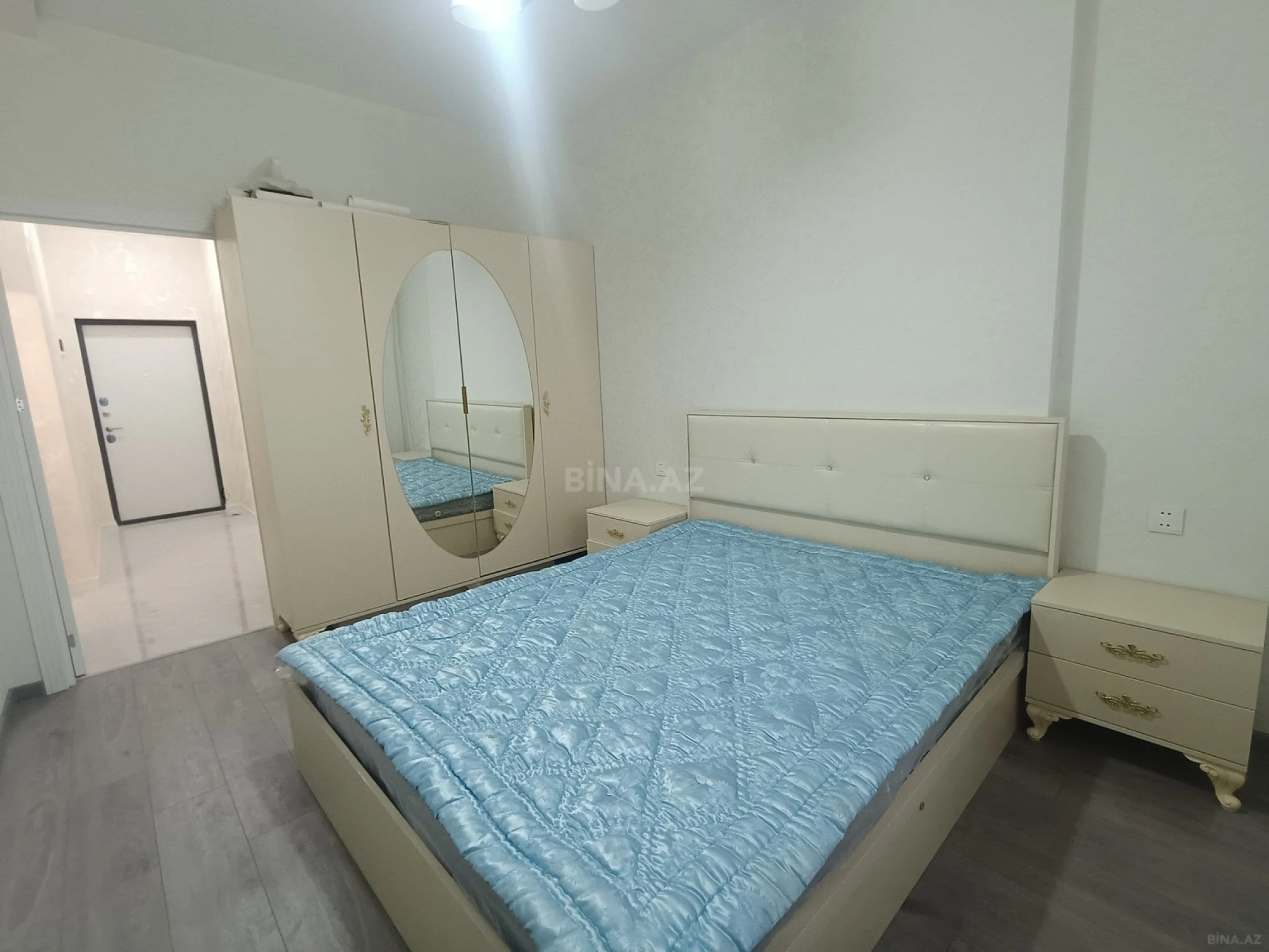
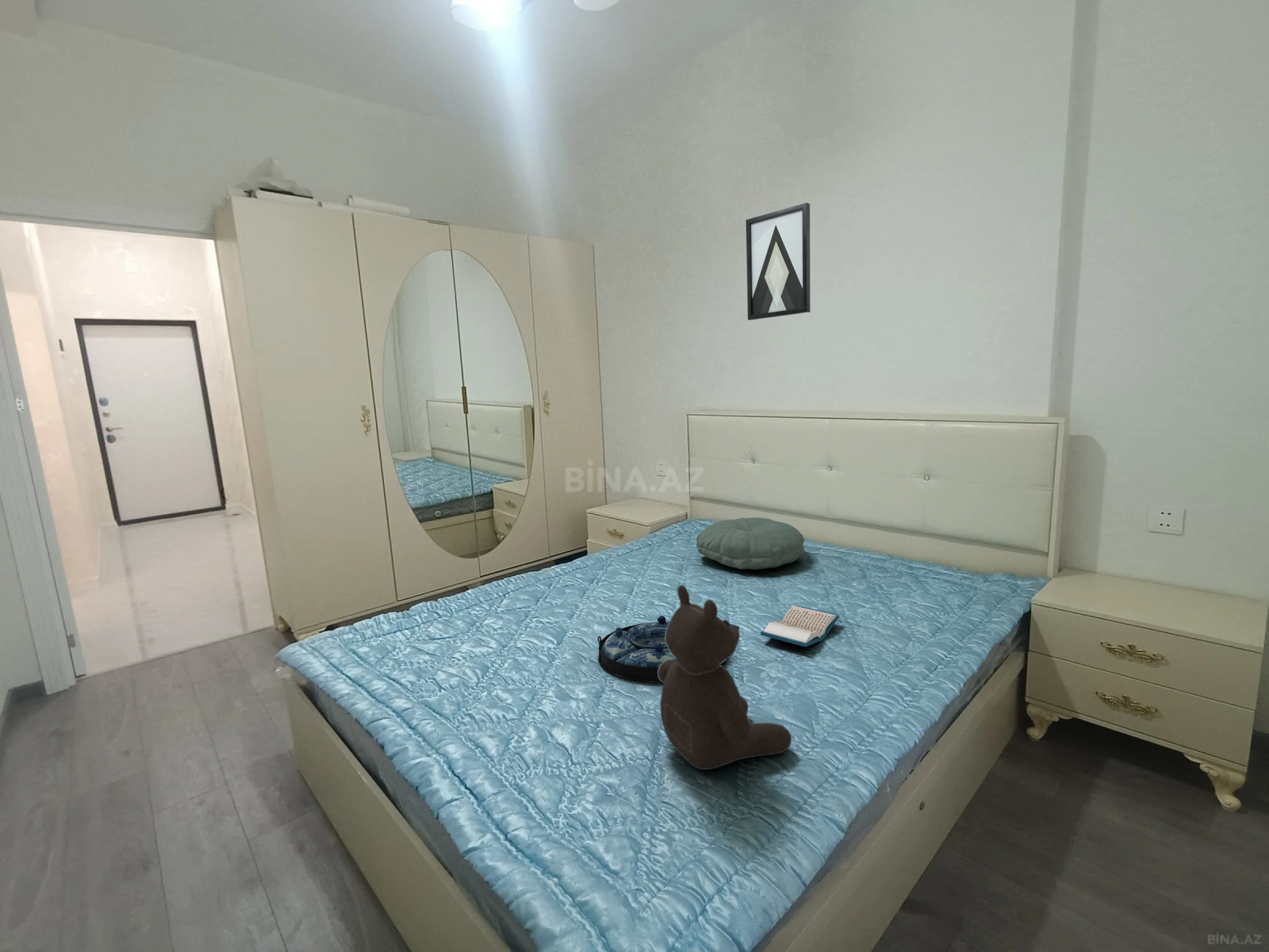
+ hardback book (801, 626)
+ wall art (777, 265)
+ serving tray (662, 642)
+ pillow (751, 541)
+ teddy bear (720, 669)
